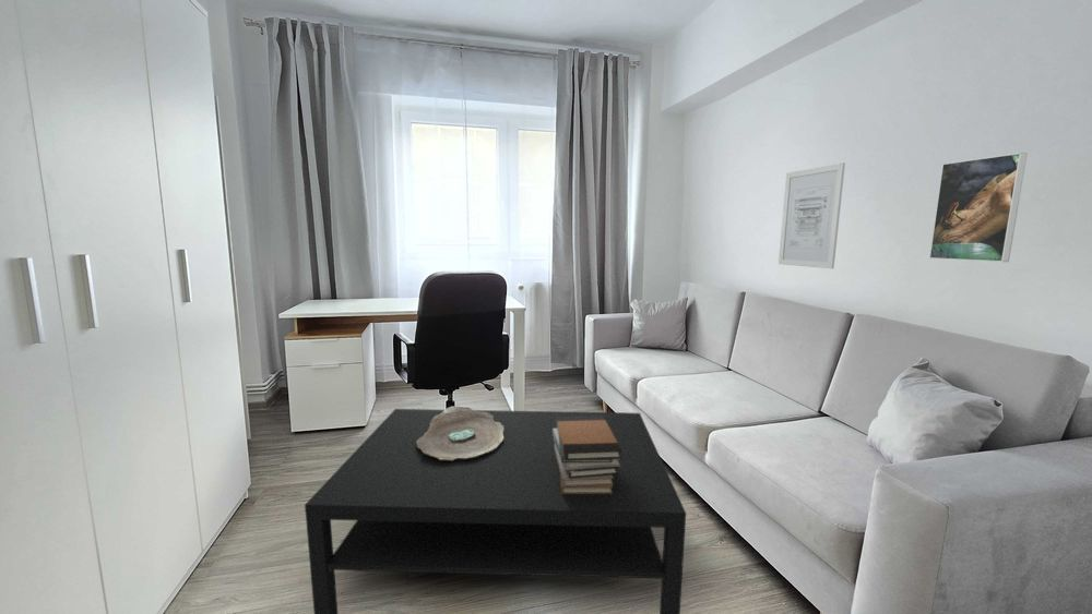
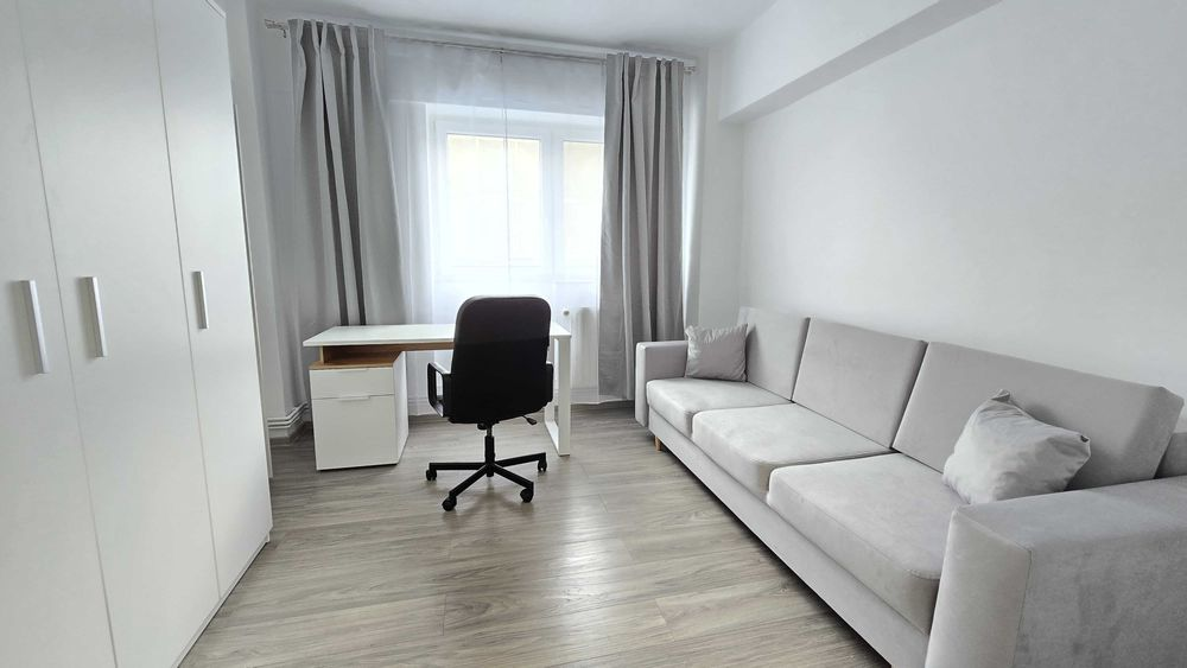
- decorative bowl (461, 431)
- wall art (808, 218)
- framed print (973, 209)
- book stack (583, 450)
- coffee table (508, 501)
